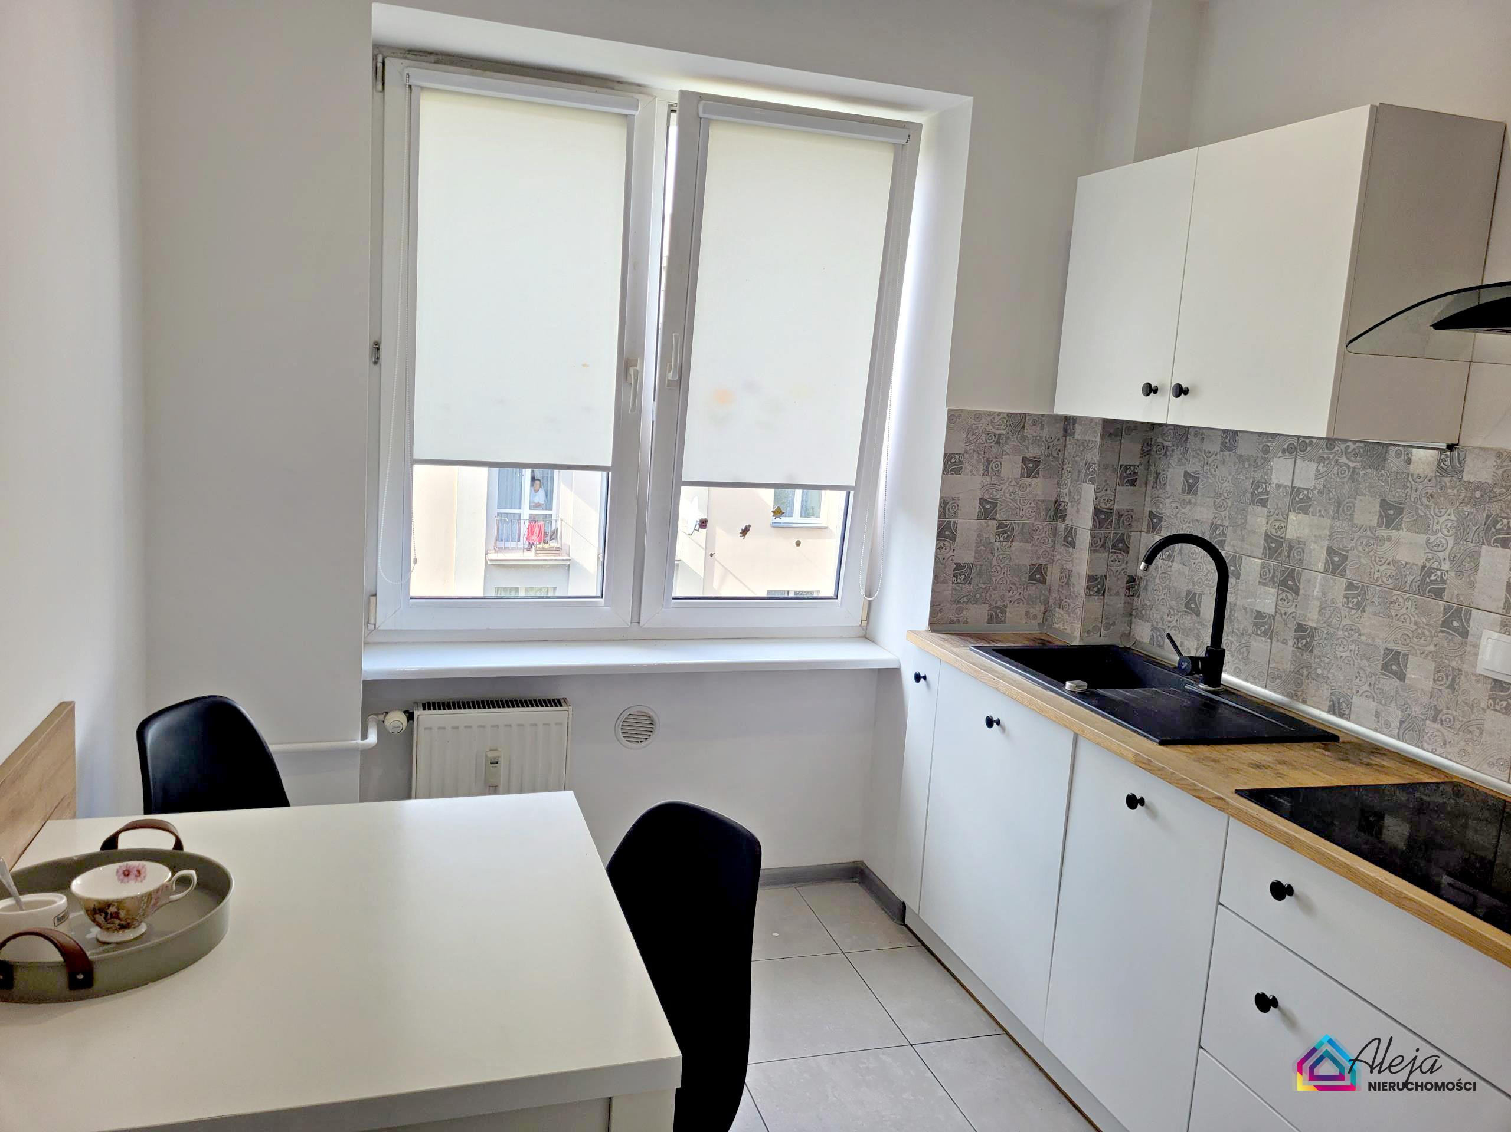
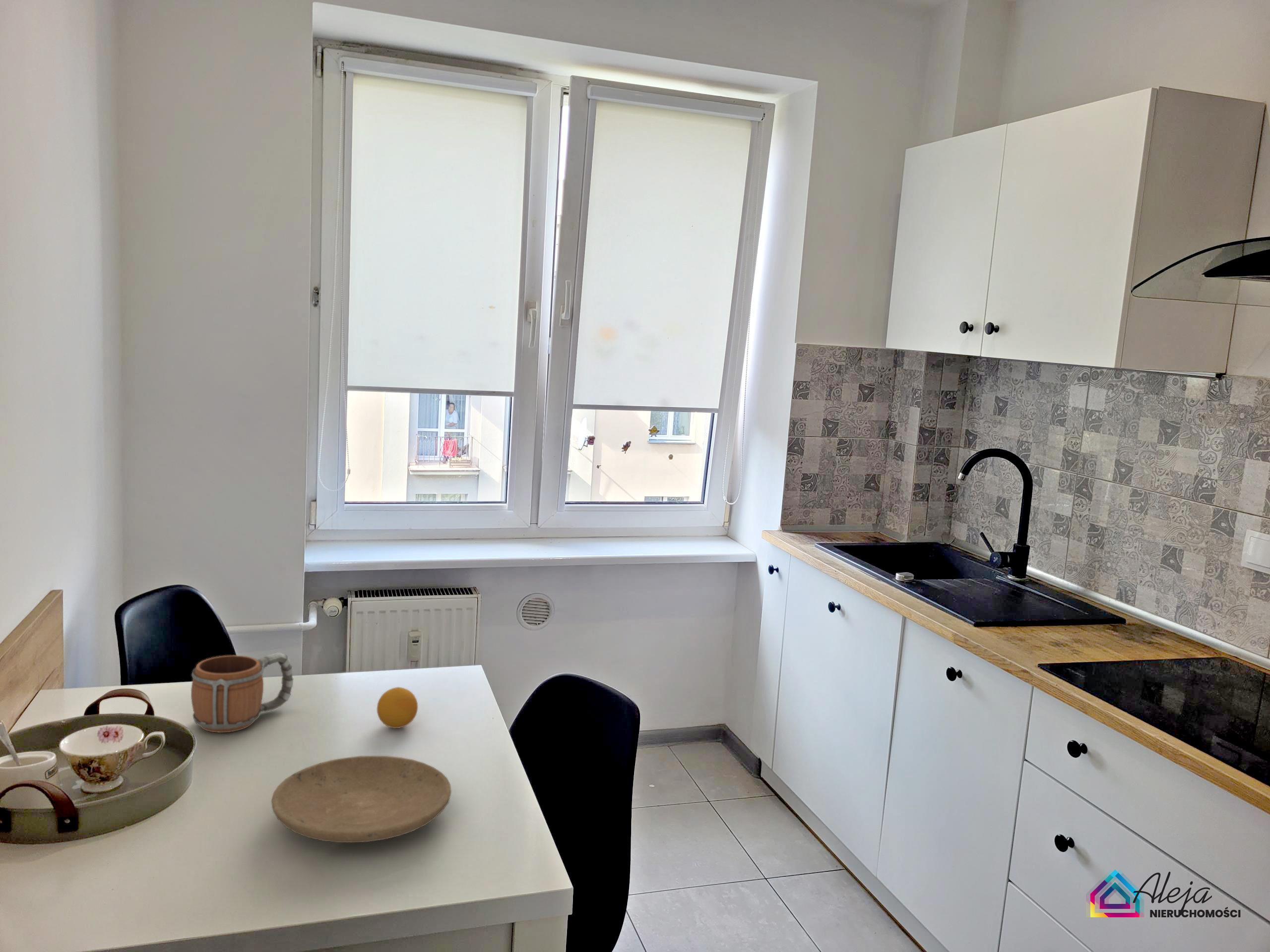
+ fruit (397, 707)
+ plate (363, 804)
+ mug (245, 689)
